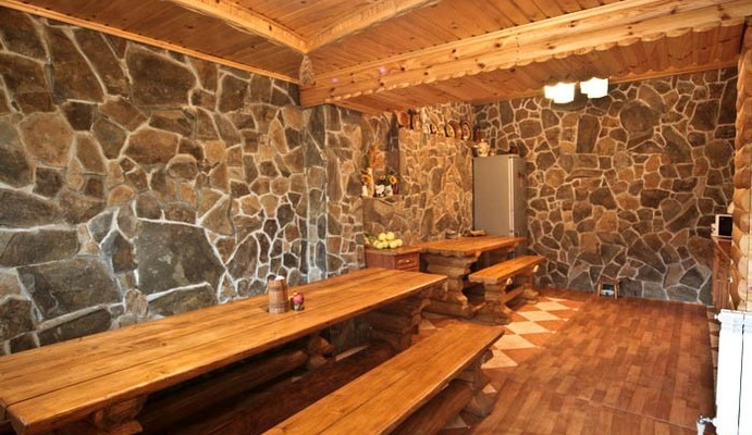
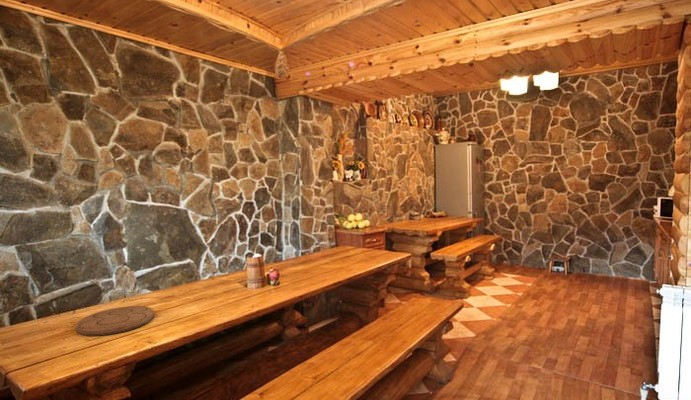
+ cutting board (116, 319)
